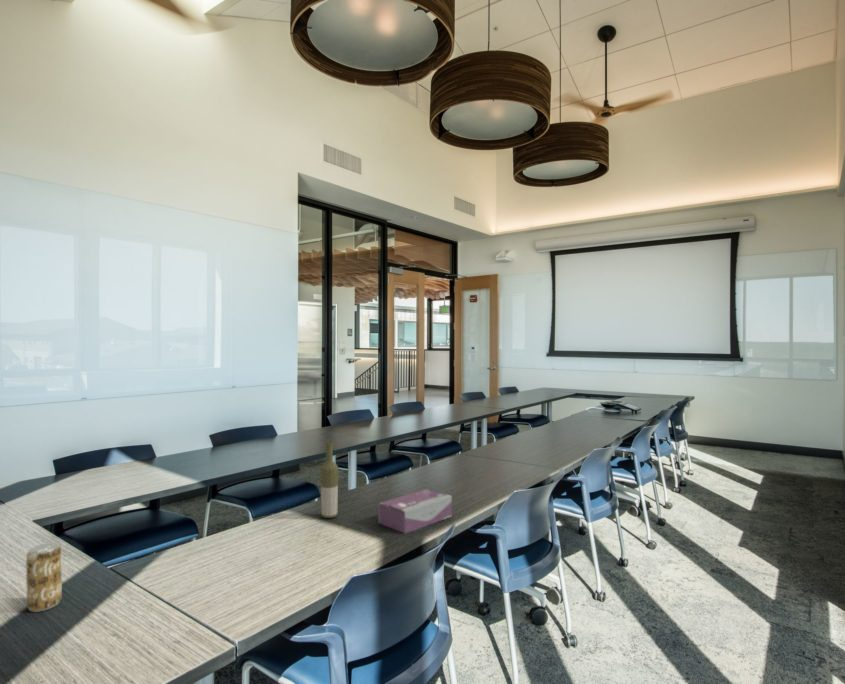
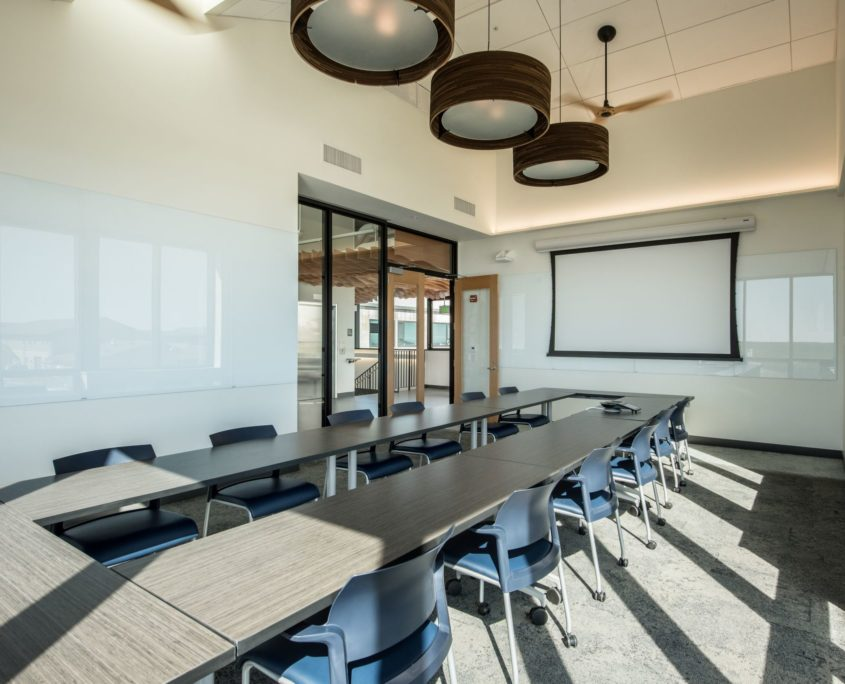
- tissue box (415, 509)
- beverage can (44, 576)
- bottle (329, 479)
